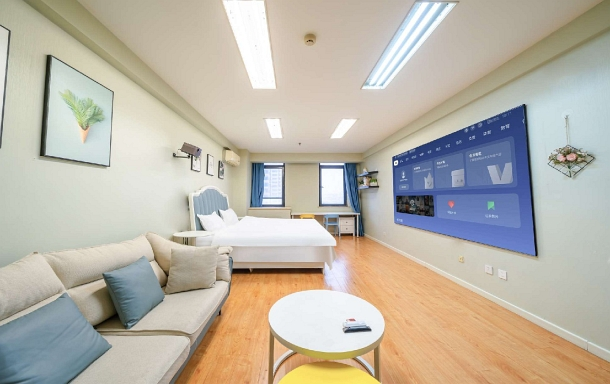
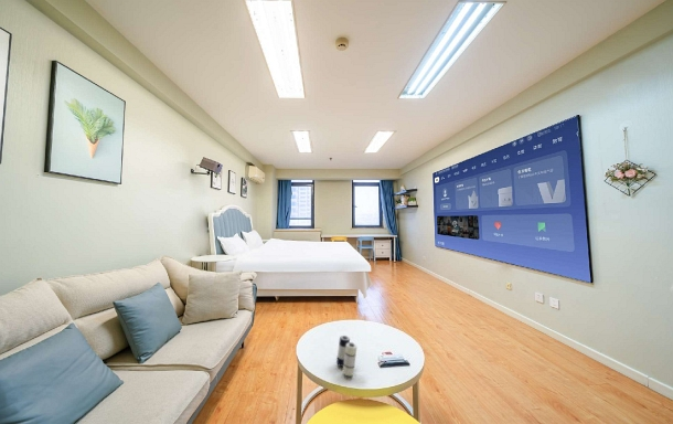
+ candle (341, 352)
